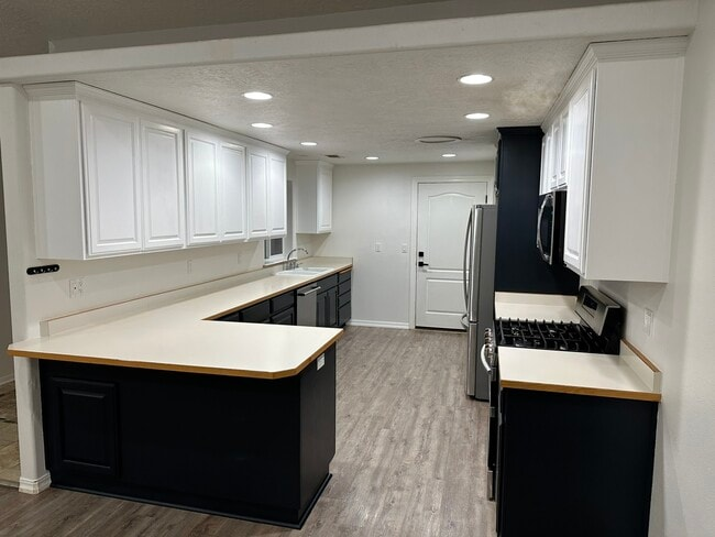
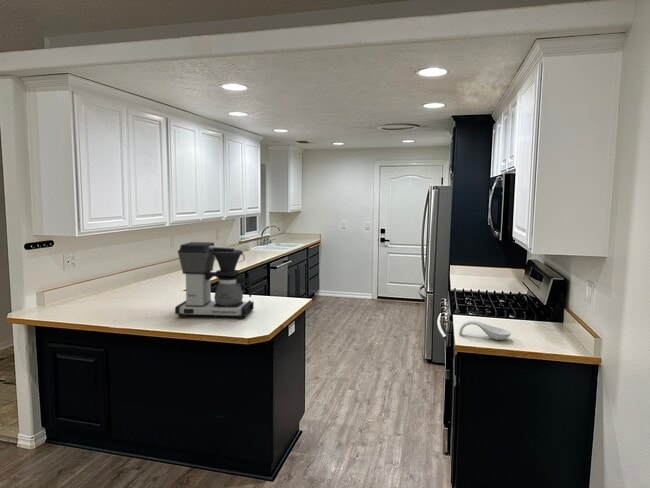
+ spoon rest (484, 329)
+ coffee maker (217, 277)
